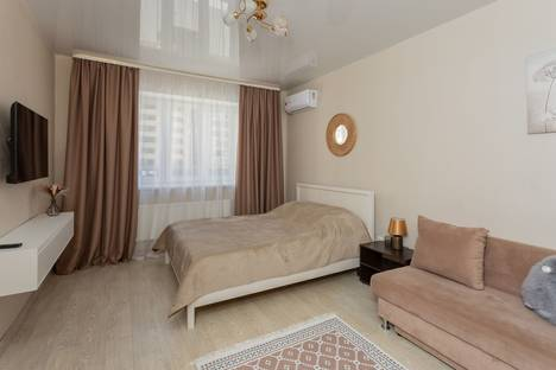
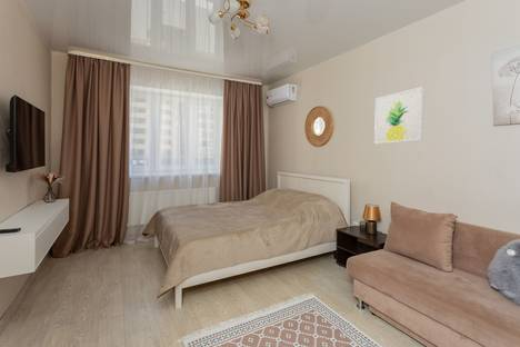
+ wall art (397, 118)
